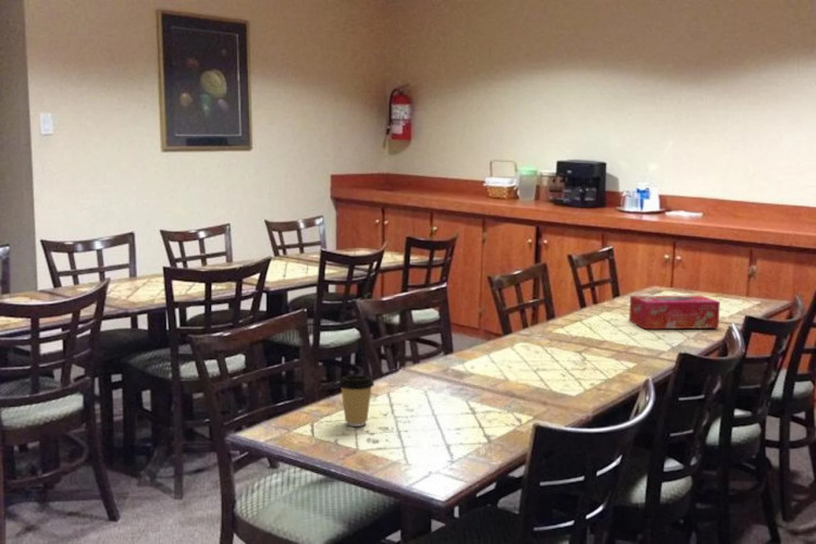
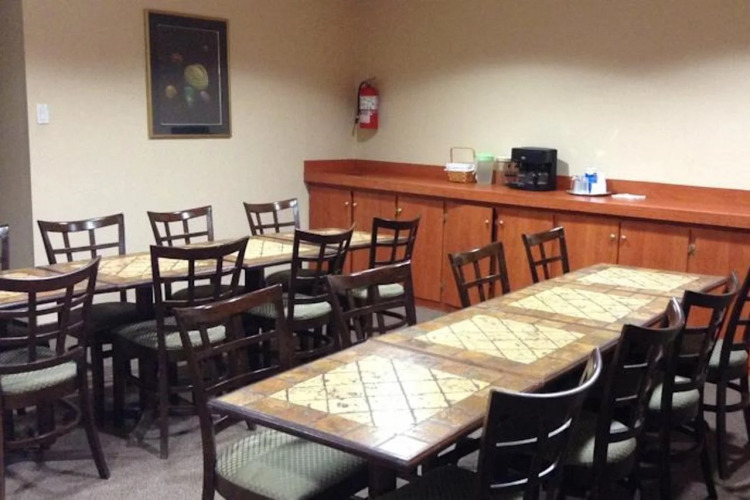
- coffee cup (356, 399)
- tissue box (673, 311)
